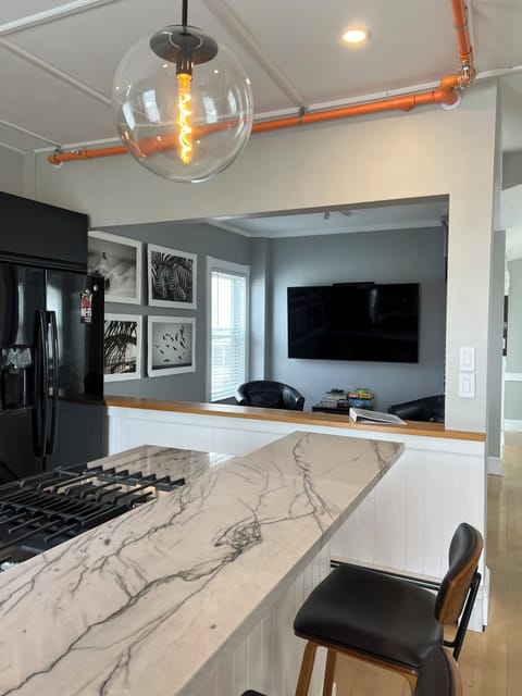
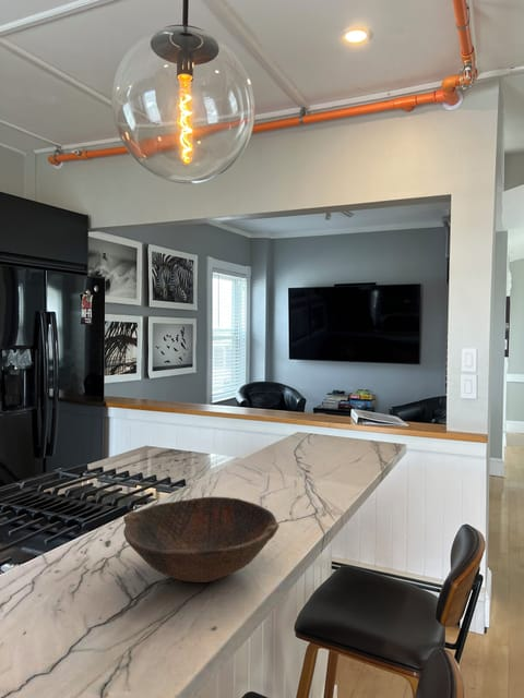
+ bowl (201, 544)
